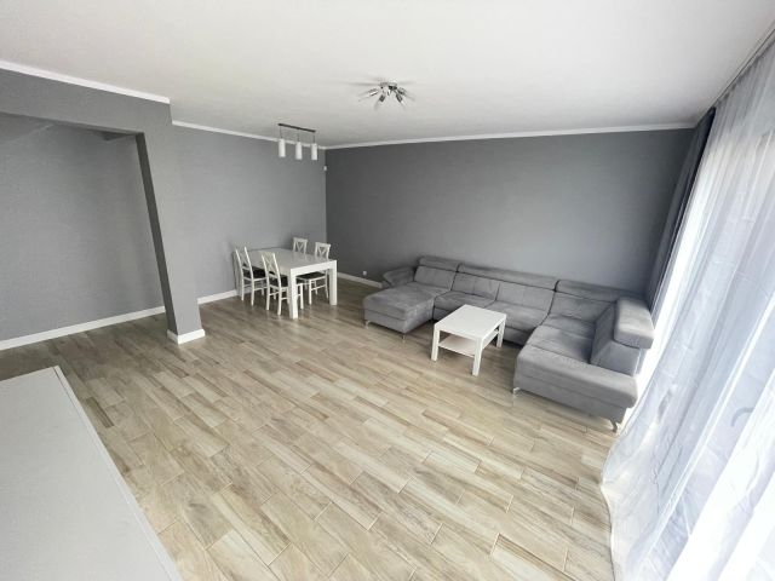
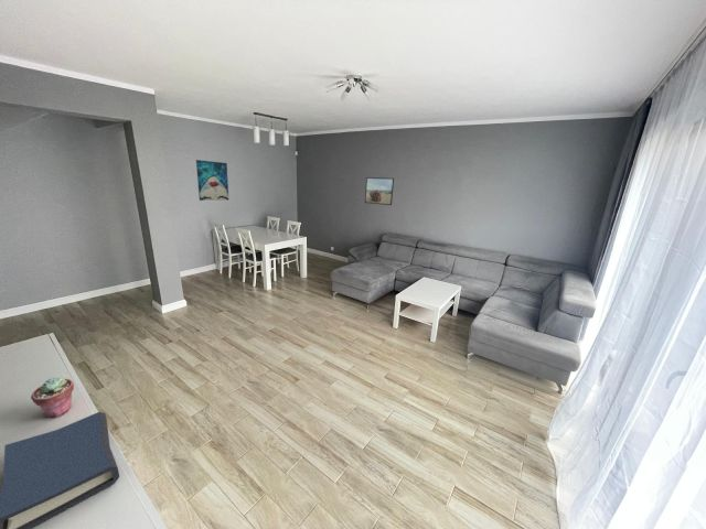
+ wall art (213, 181)
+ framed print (378, 191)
+ potted succulent (54, 395)
+ hardback book (62, 462)
